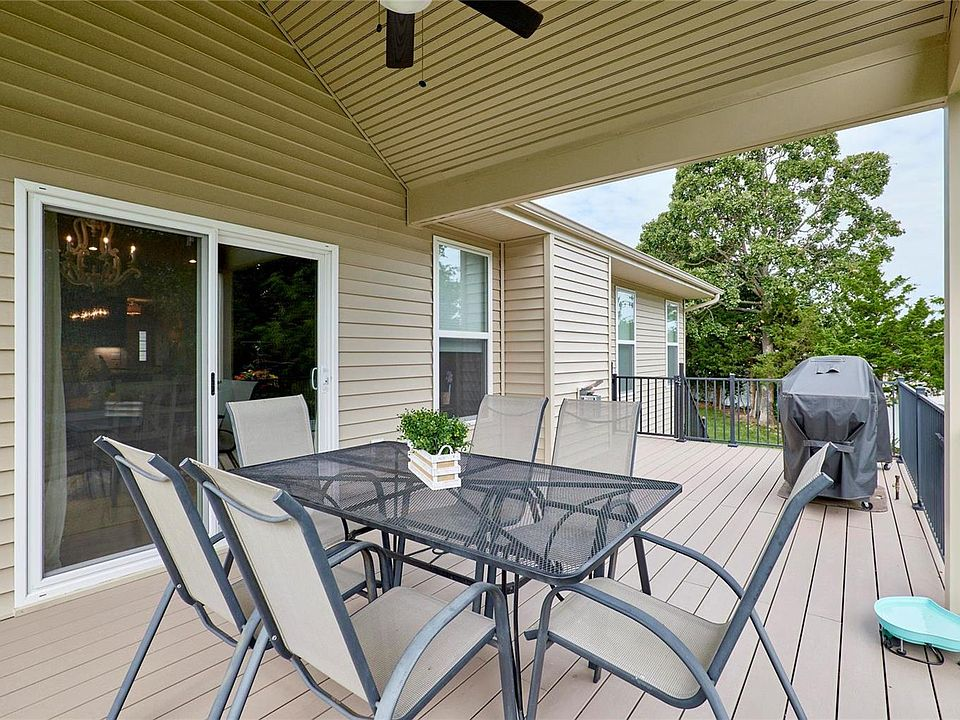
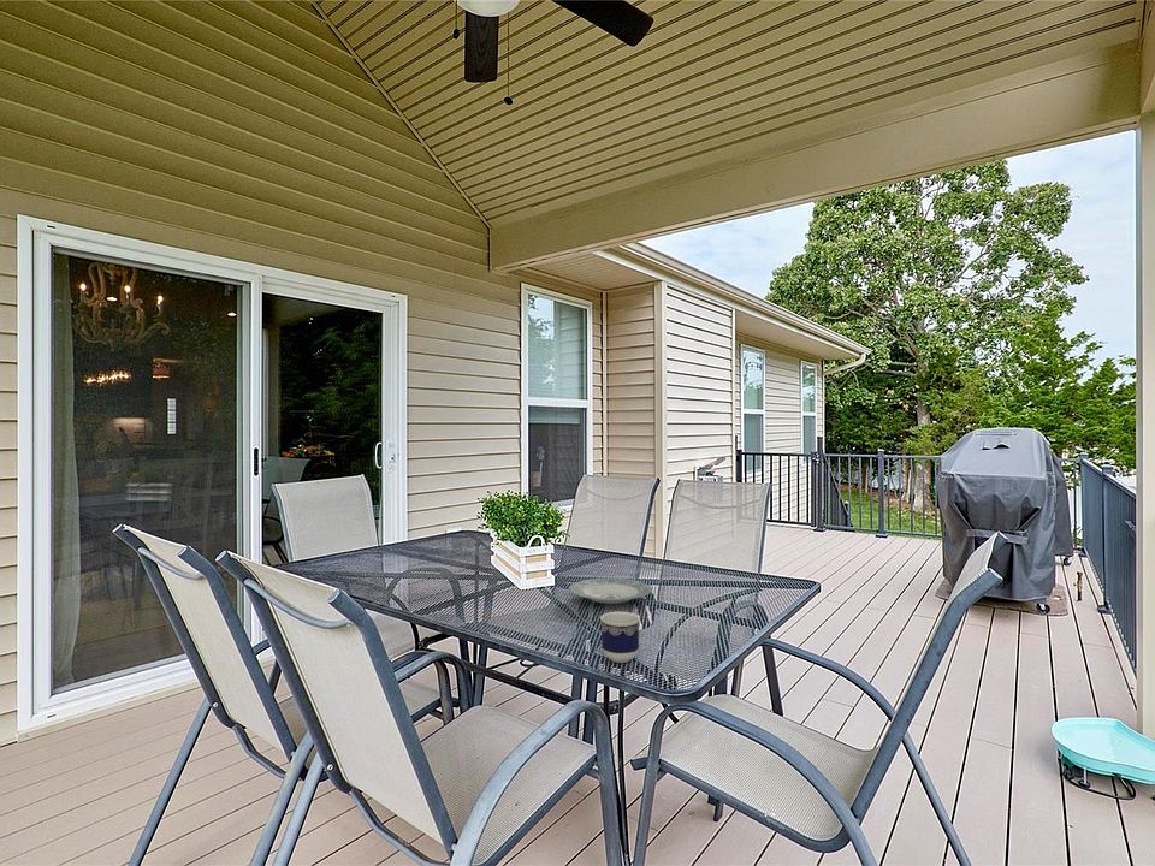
+ cup (618, 635)
+ plate (610, 593)
